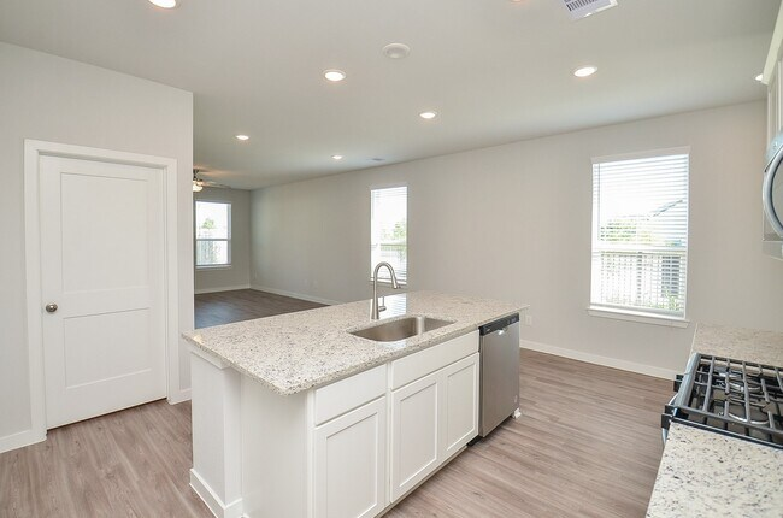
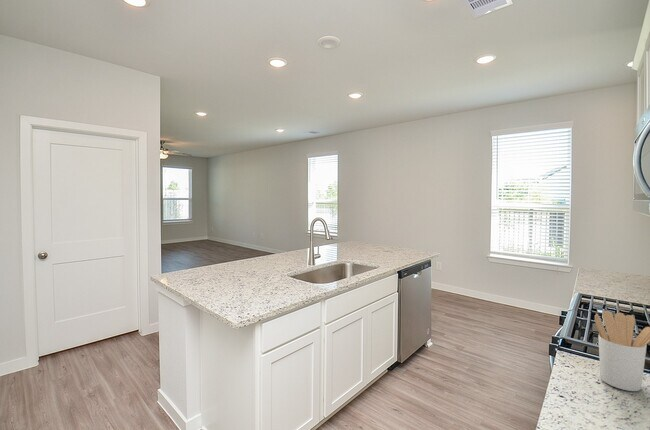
+ utensil holder (619, 347)
